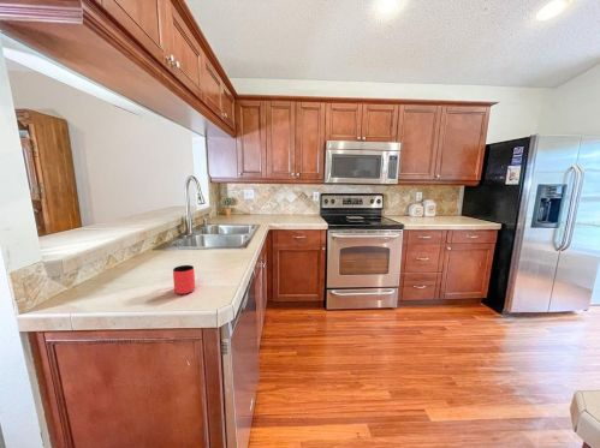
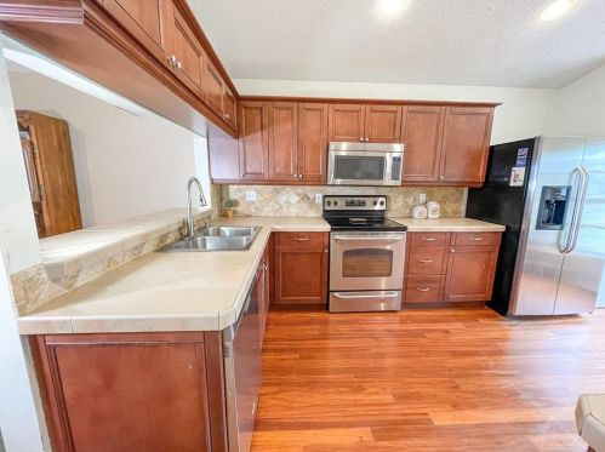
- cup (184, 277)
